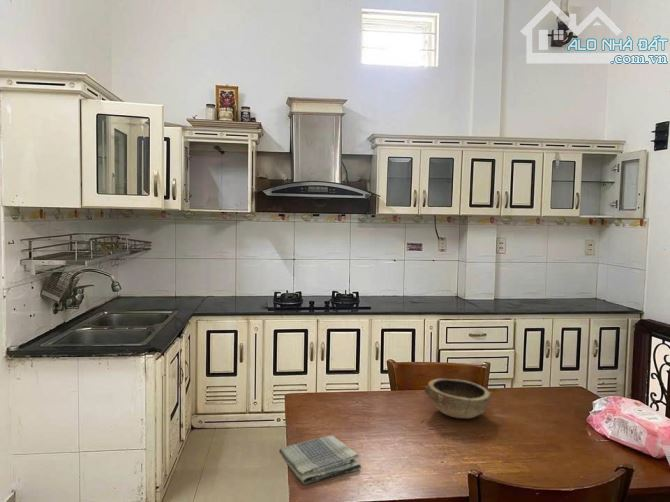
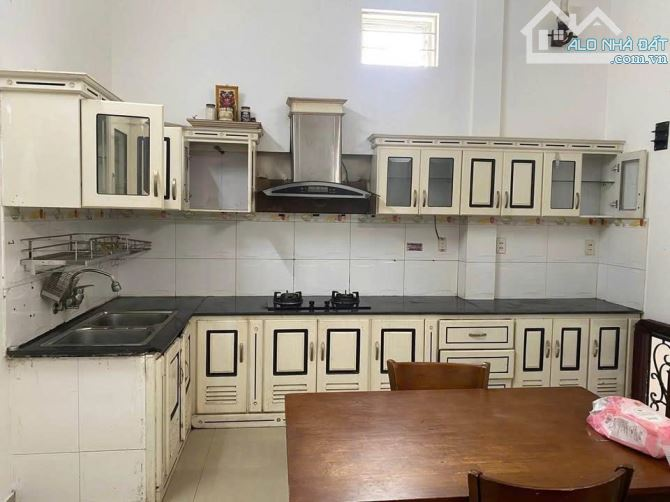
- bowl (459, 400)
- dish towel (319, 456)
